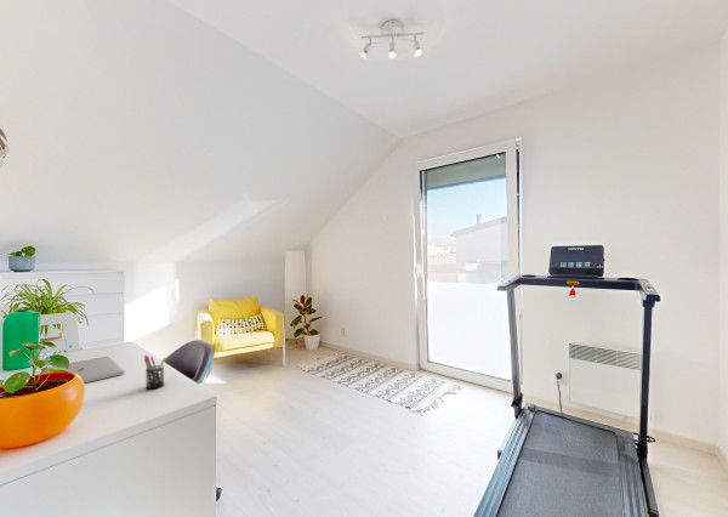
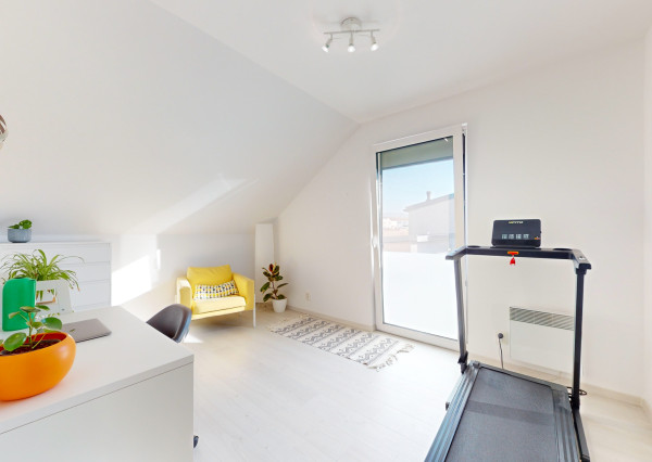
- pen holder (153, 370)
